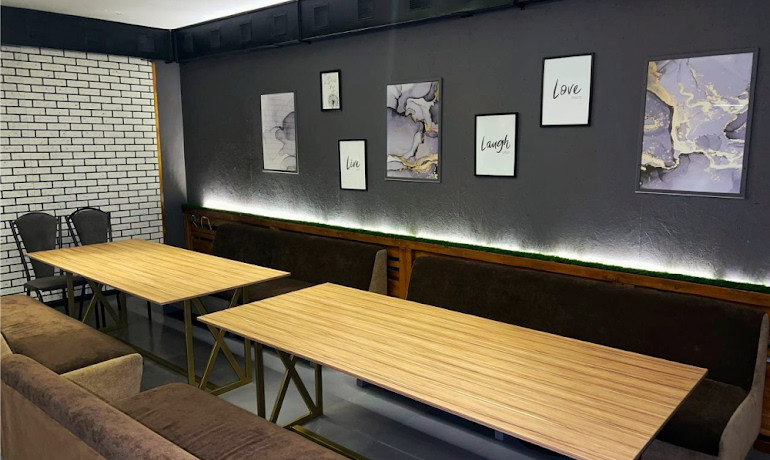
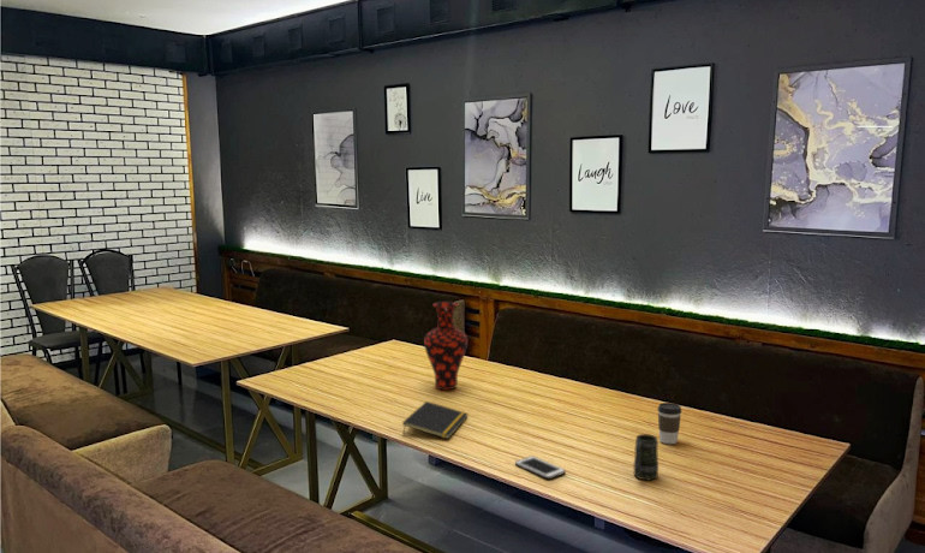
+ notepad (436, 418)
+ mug (644, 457)
+ vase (446, 345)
+ cell phone (539, 466)
+ coffee cup (669, 423)
